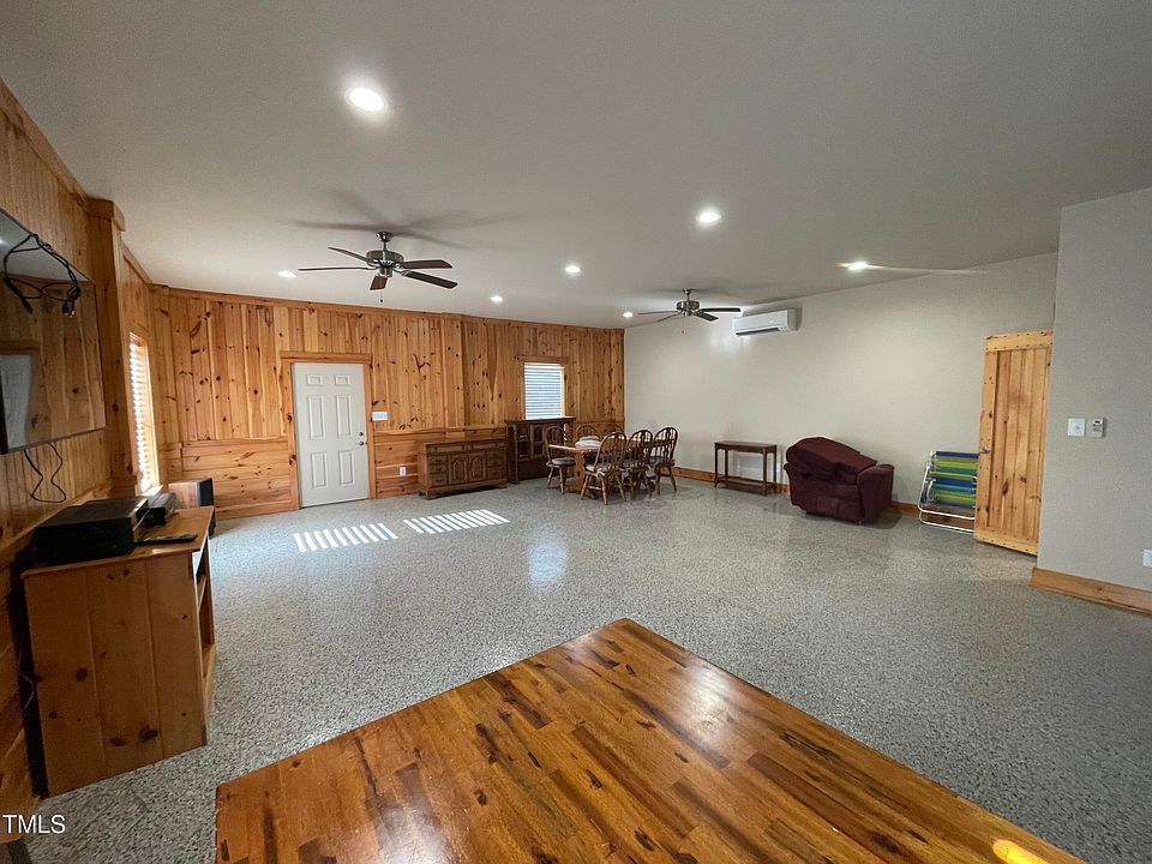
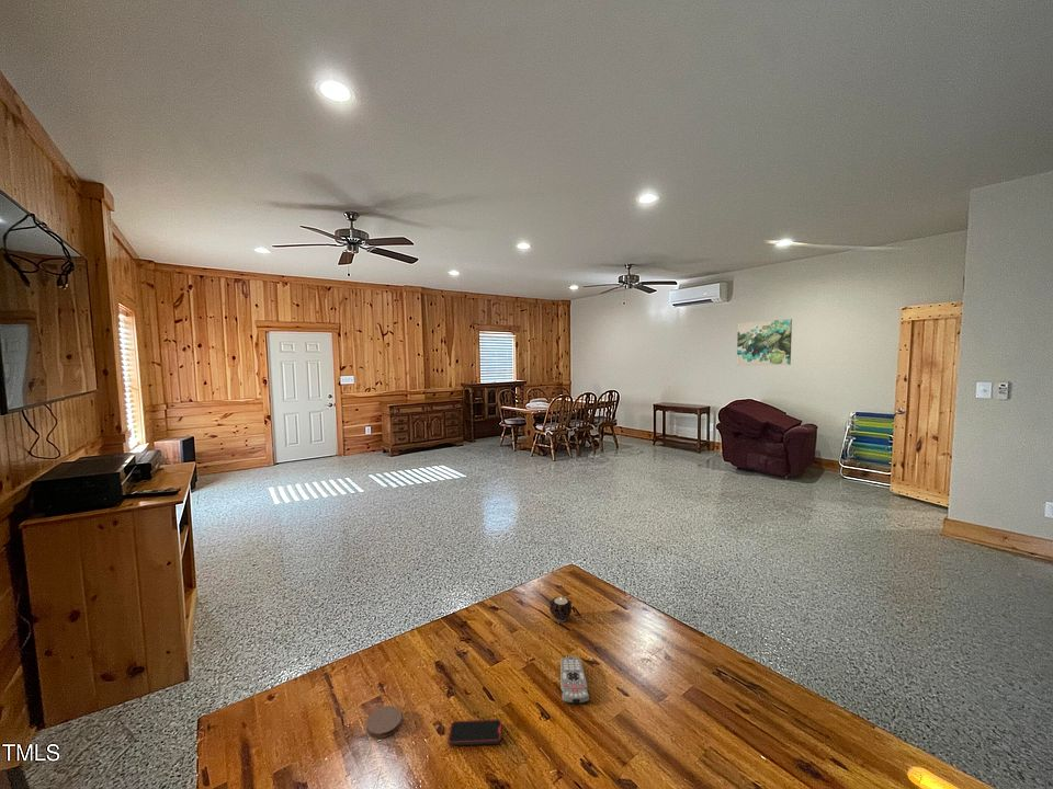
+ remote control (573, 678)
+ smartphone (475, 732)
+ candle (561, 607)
+ wall art (762, 343)
+ coaster (384, 721)
